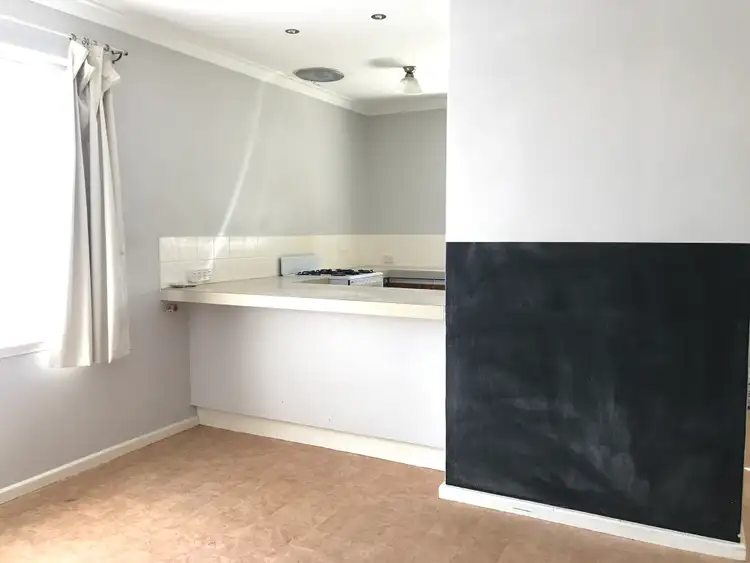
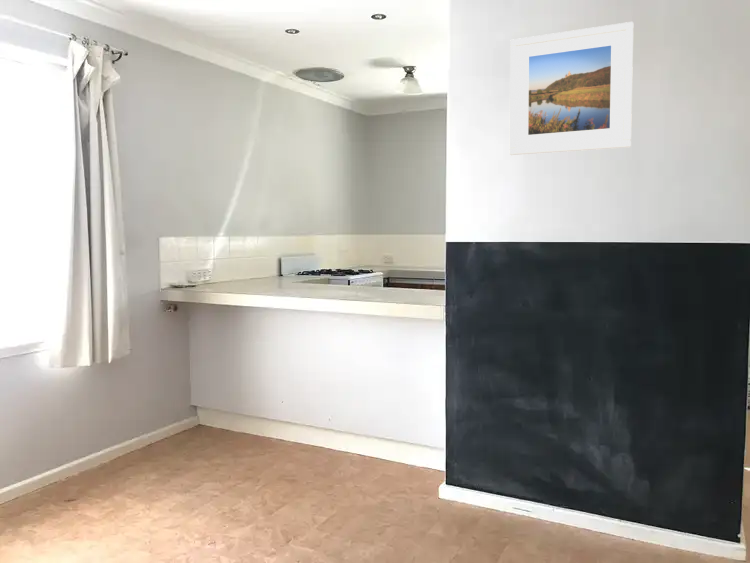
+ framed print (568, 91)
